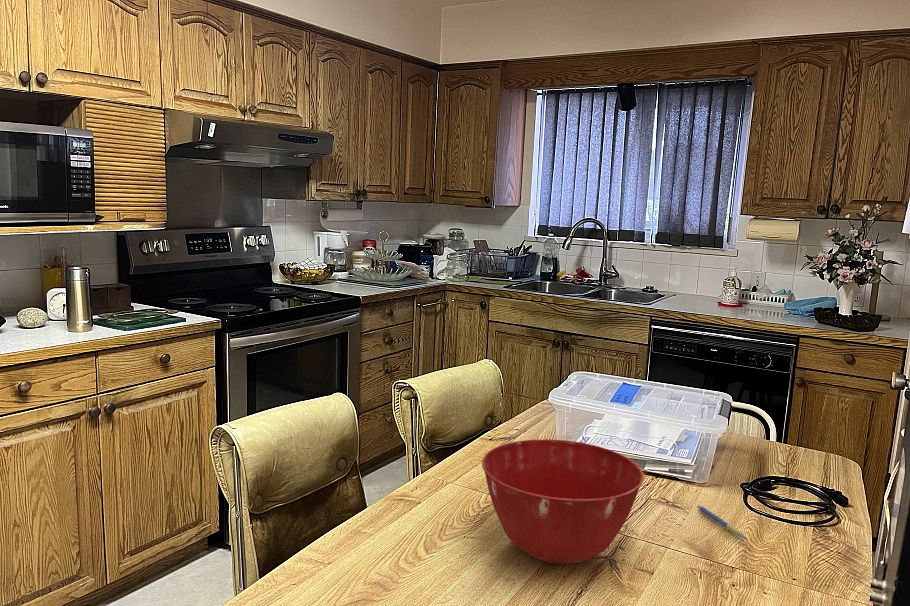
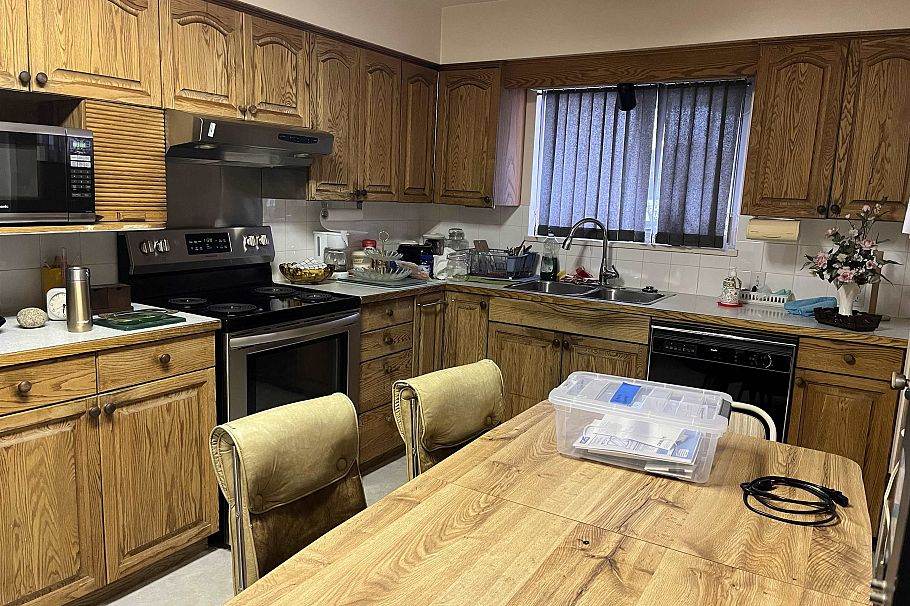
- pen (721, 522)
- mixing bowl (558, 505)
